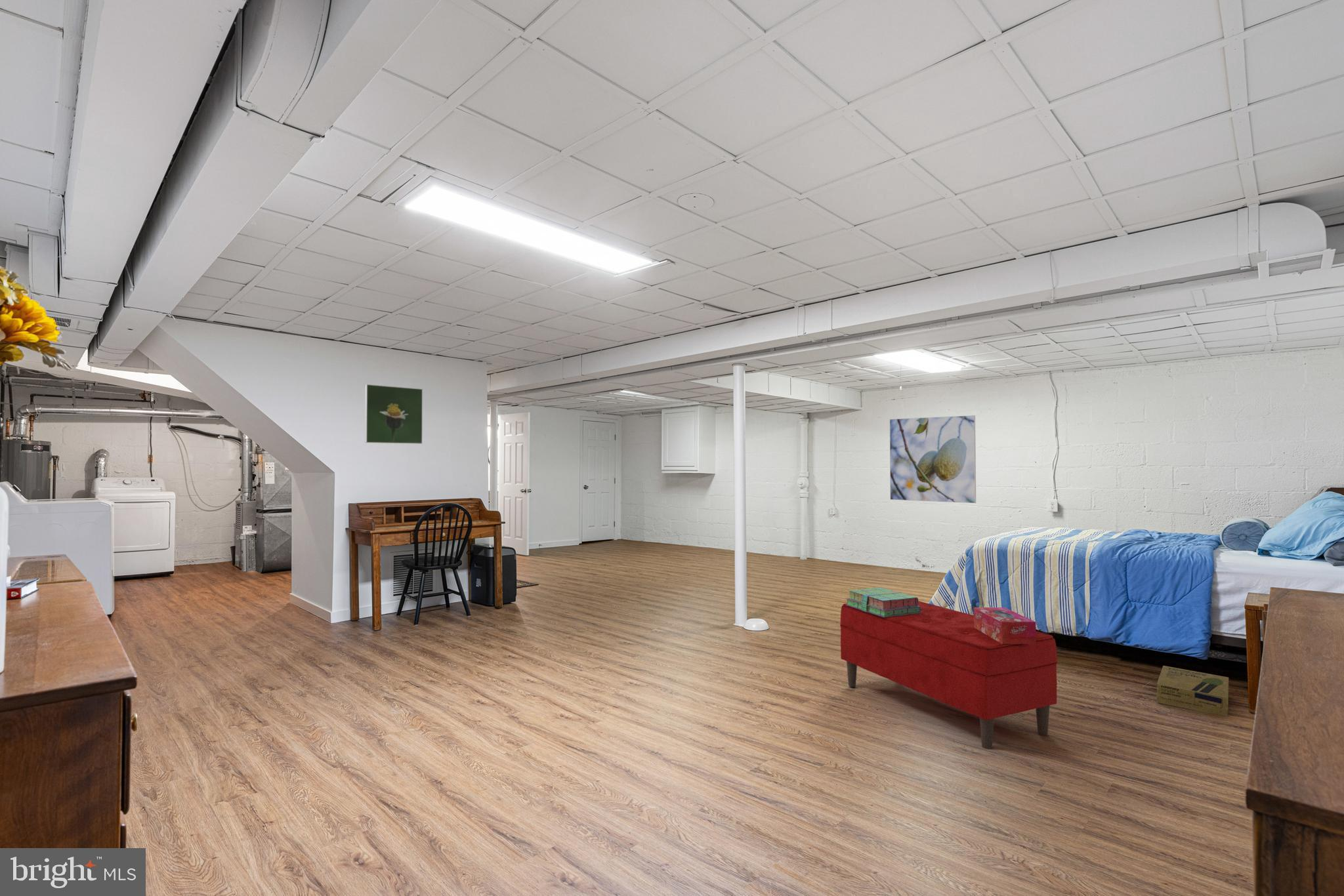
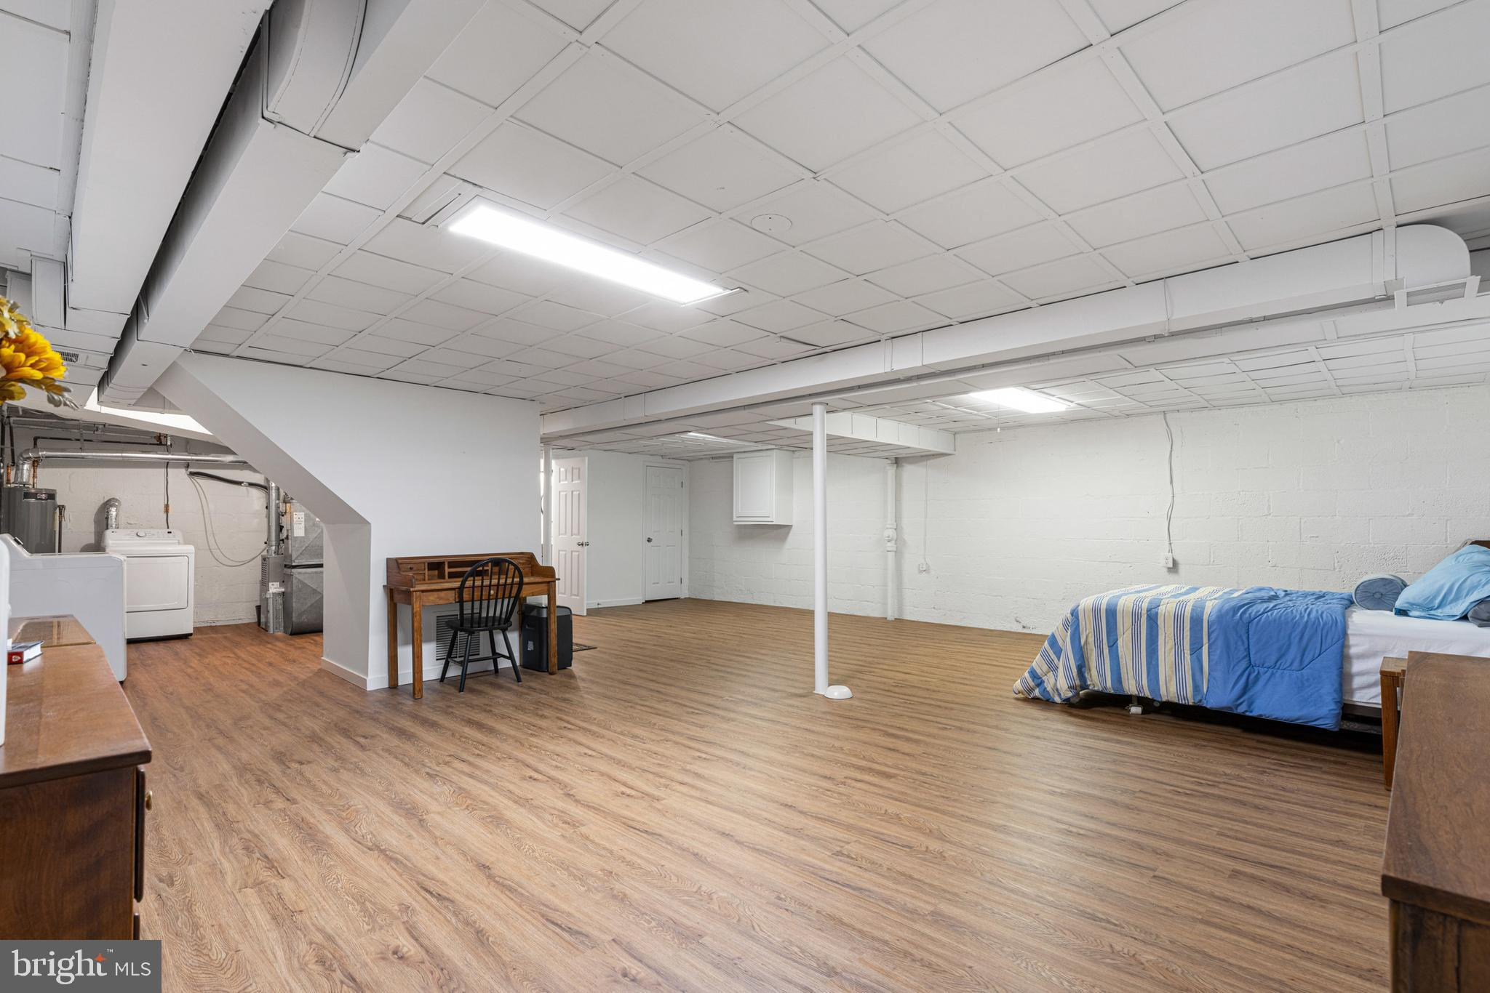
- tissue box (1003, 624)
- bench (937, 662)
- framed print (931, 459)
- cardboard box (1193, 689)
- stack of books (882, 601)
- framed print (394, 415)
